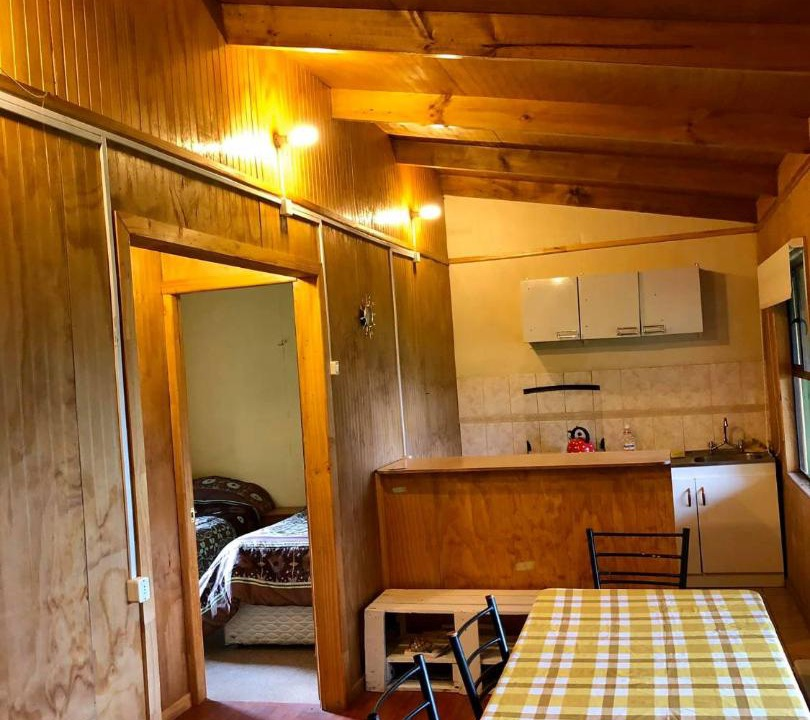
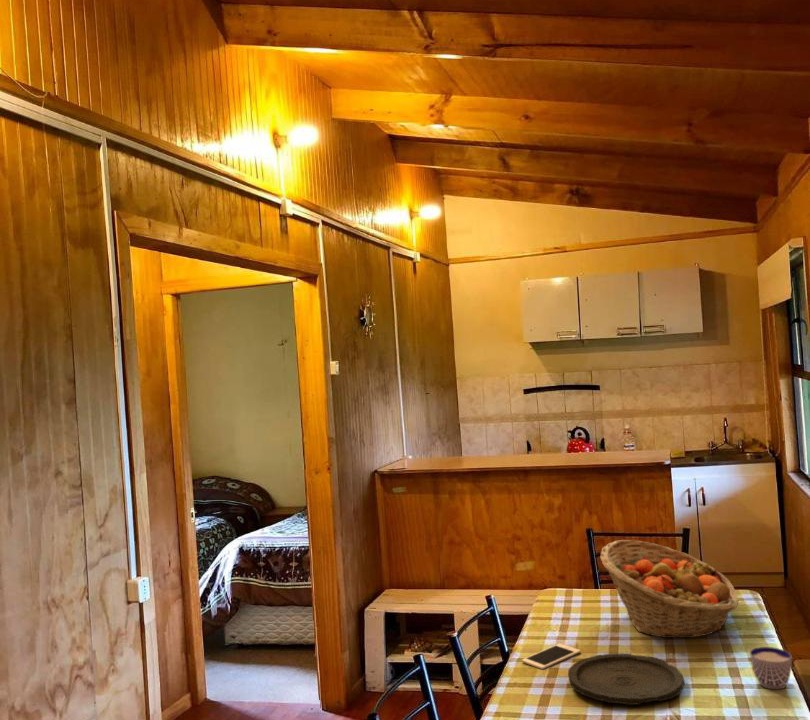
+ fruit basket (668, 584)
+ cup (771, 666)
+ plate (625, 678)
+ cell phone (551, 655)
